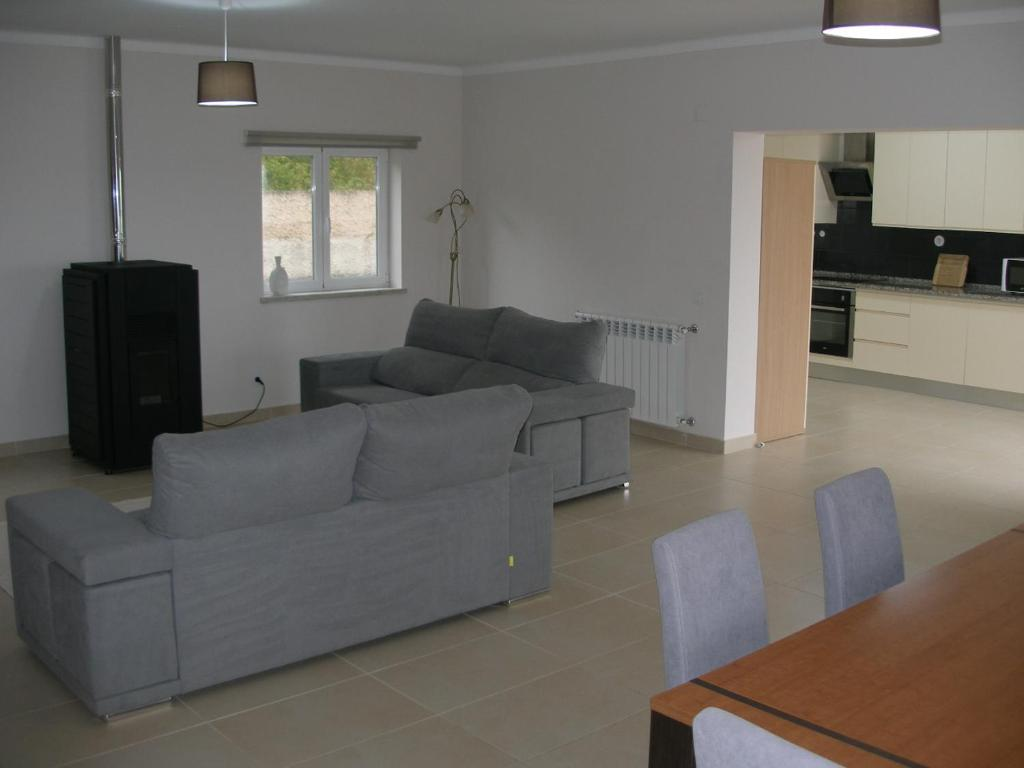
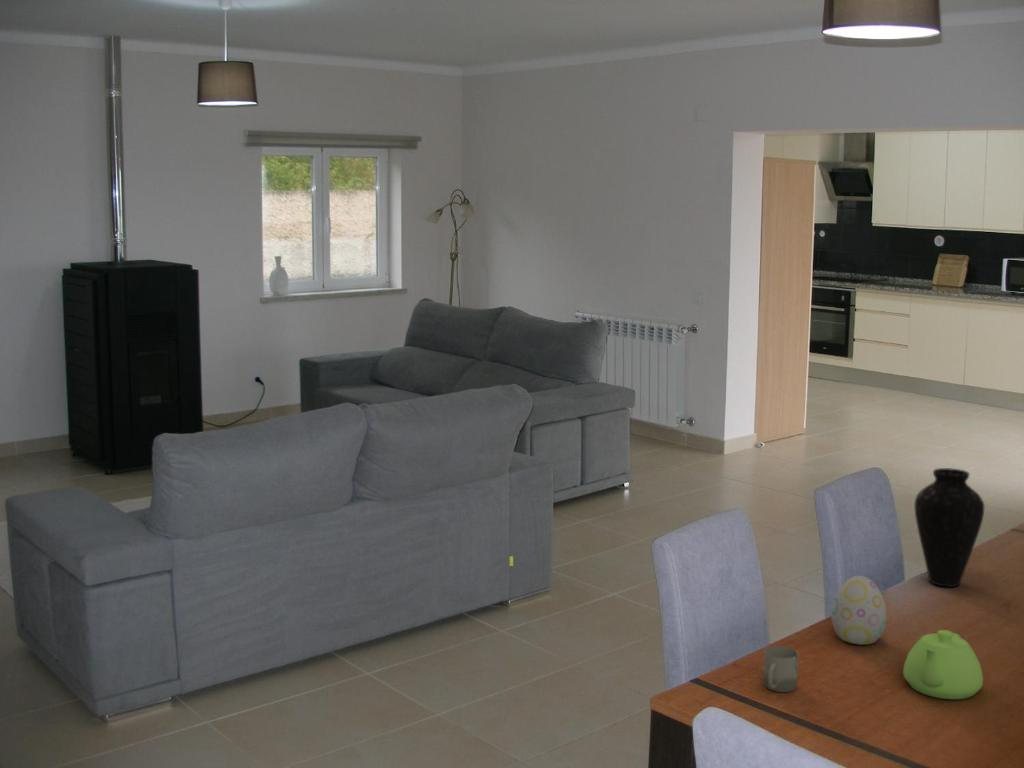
+ decorative egg (859, 607)
+ vase (947, 527)
+ cup (778, 671)
+ teapot (942, 660)
